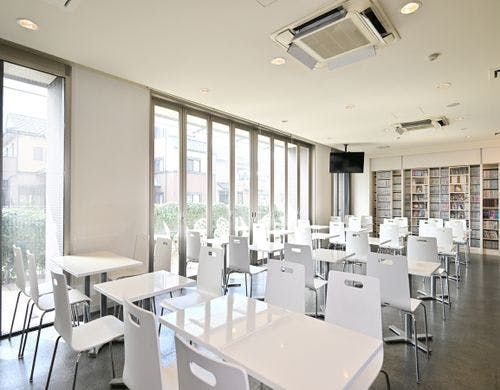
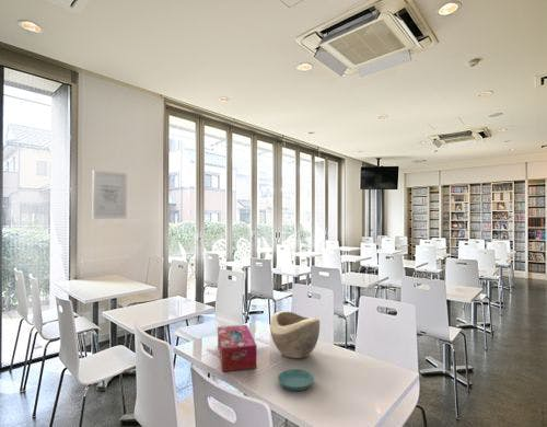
+ tissue box (235, 346)
+ wall art (109, 195)
+ decorative bowl (294, 334)
+ saucer (295, 380)
